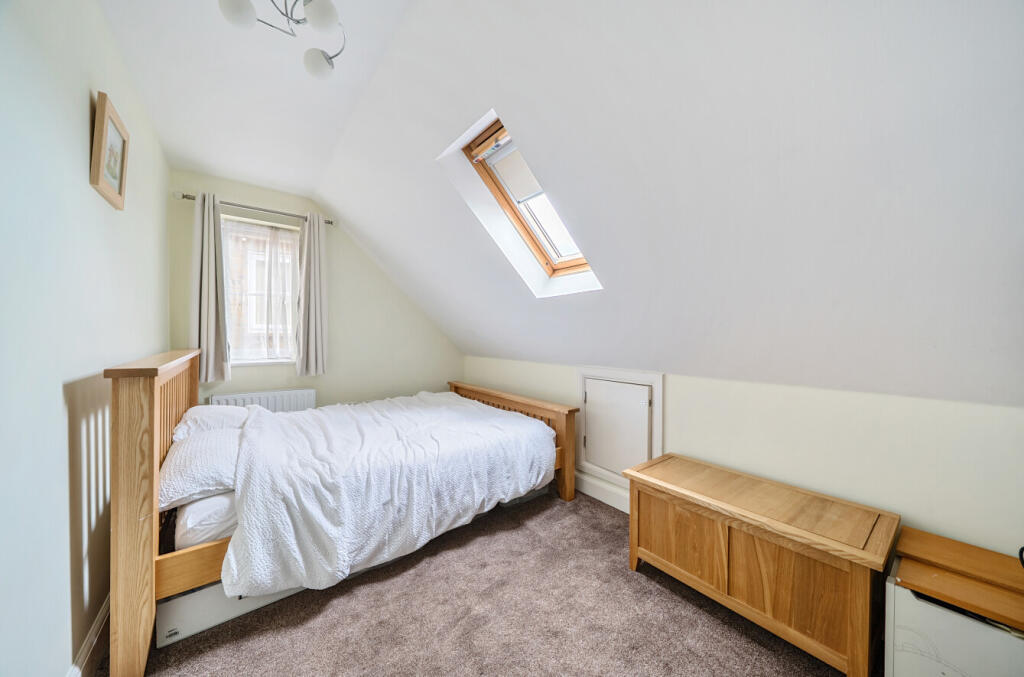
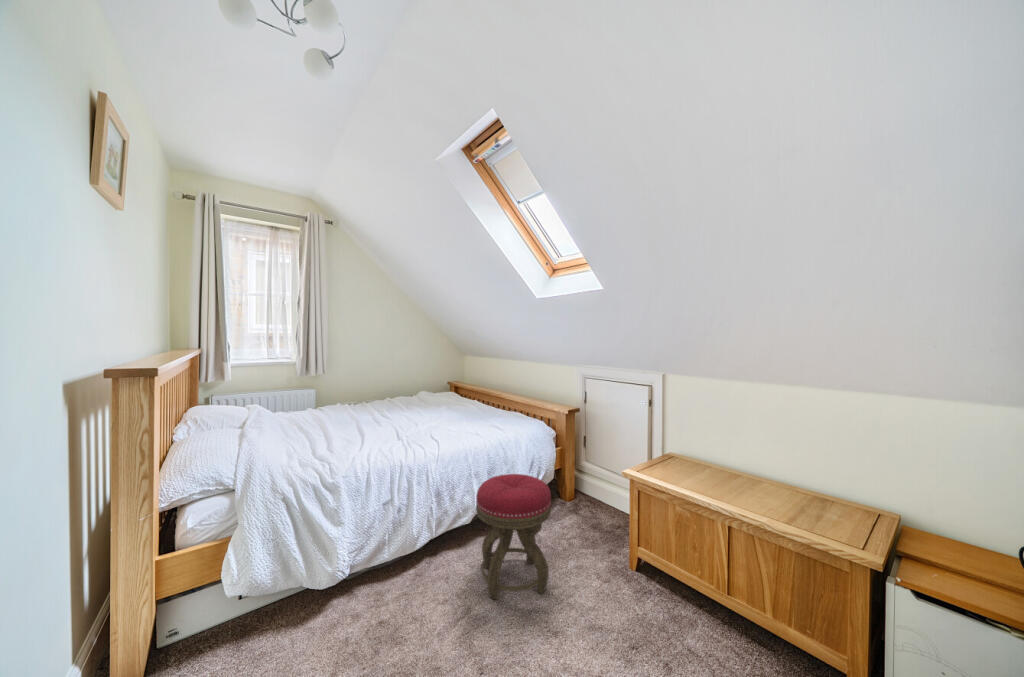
+ stool (512, 530)
